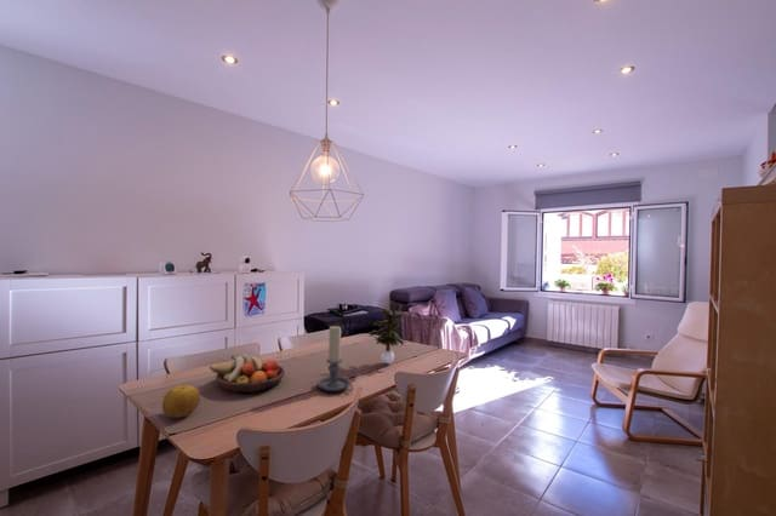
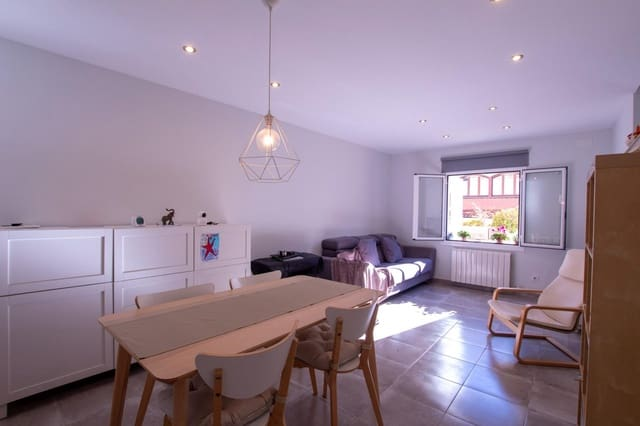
- potted plant (390, 331)
- fruit (181, 401)
- candle holder (337, 356)
- fruit bowl (250, 369)
